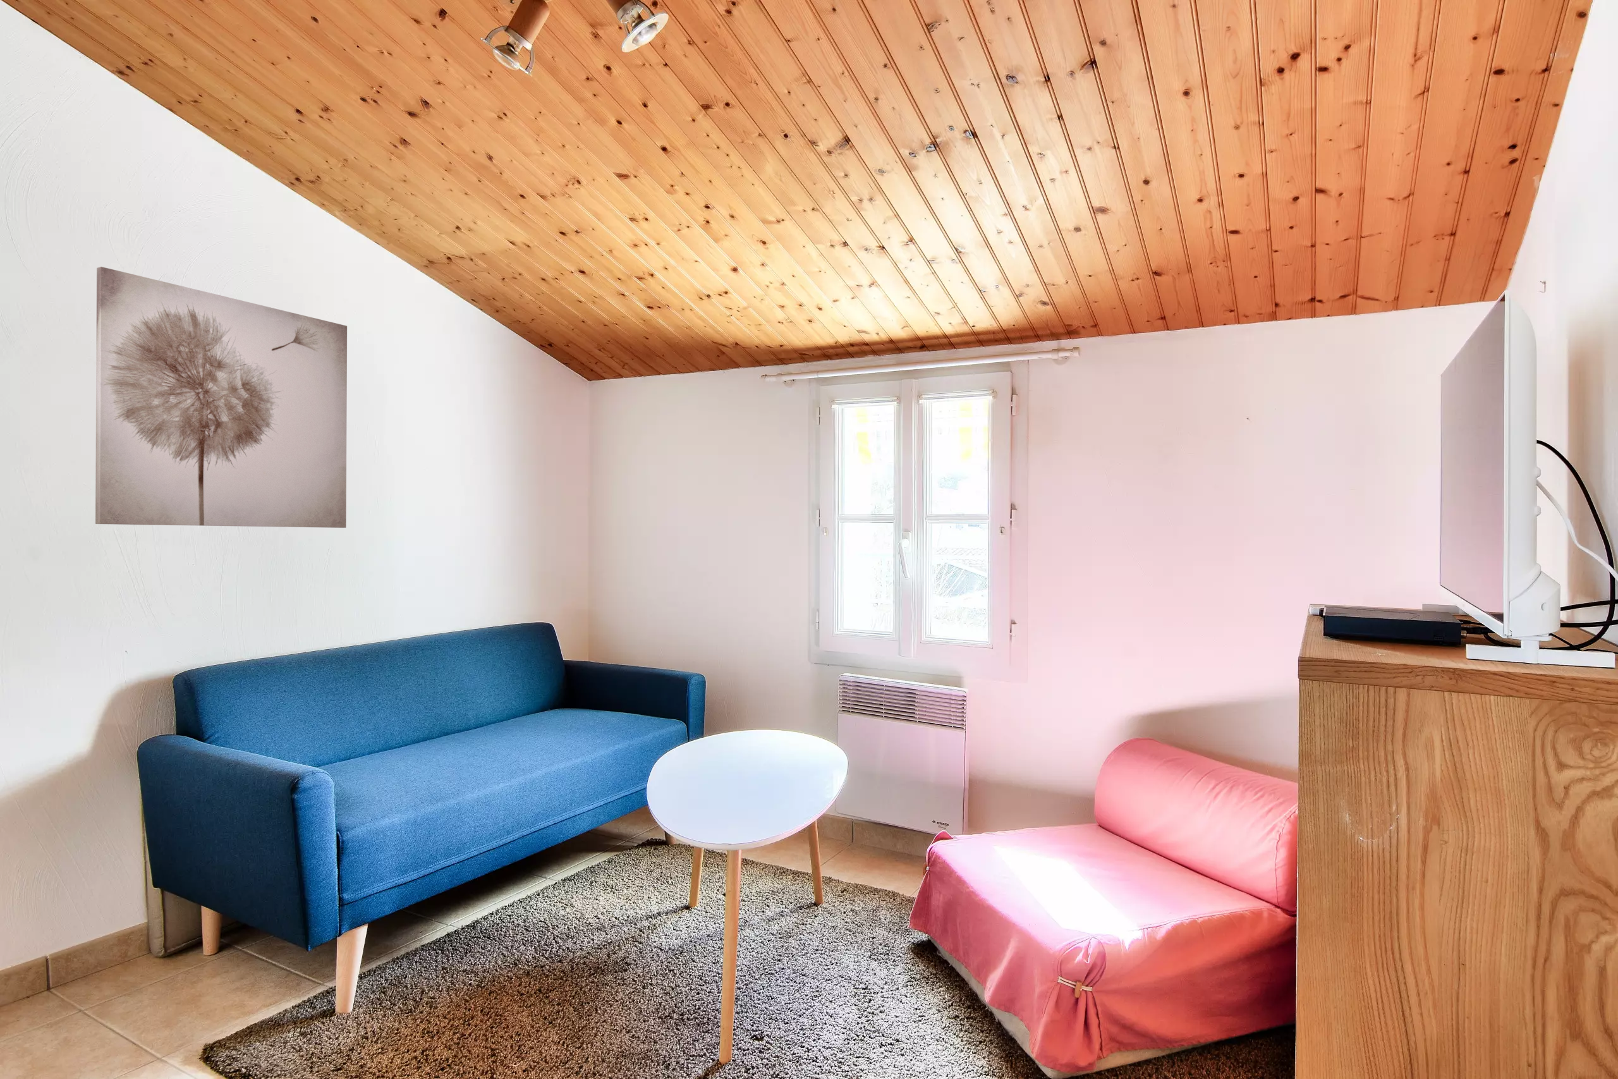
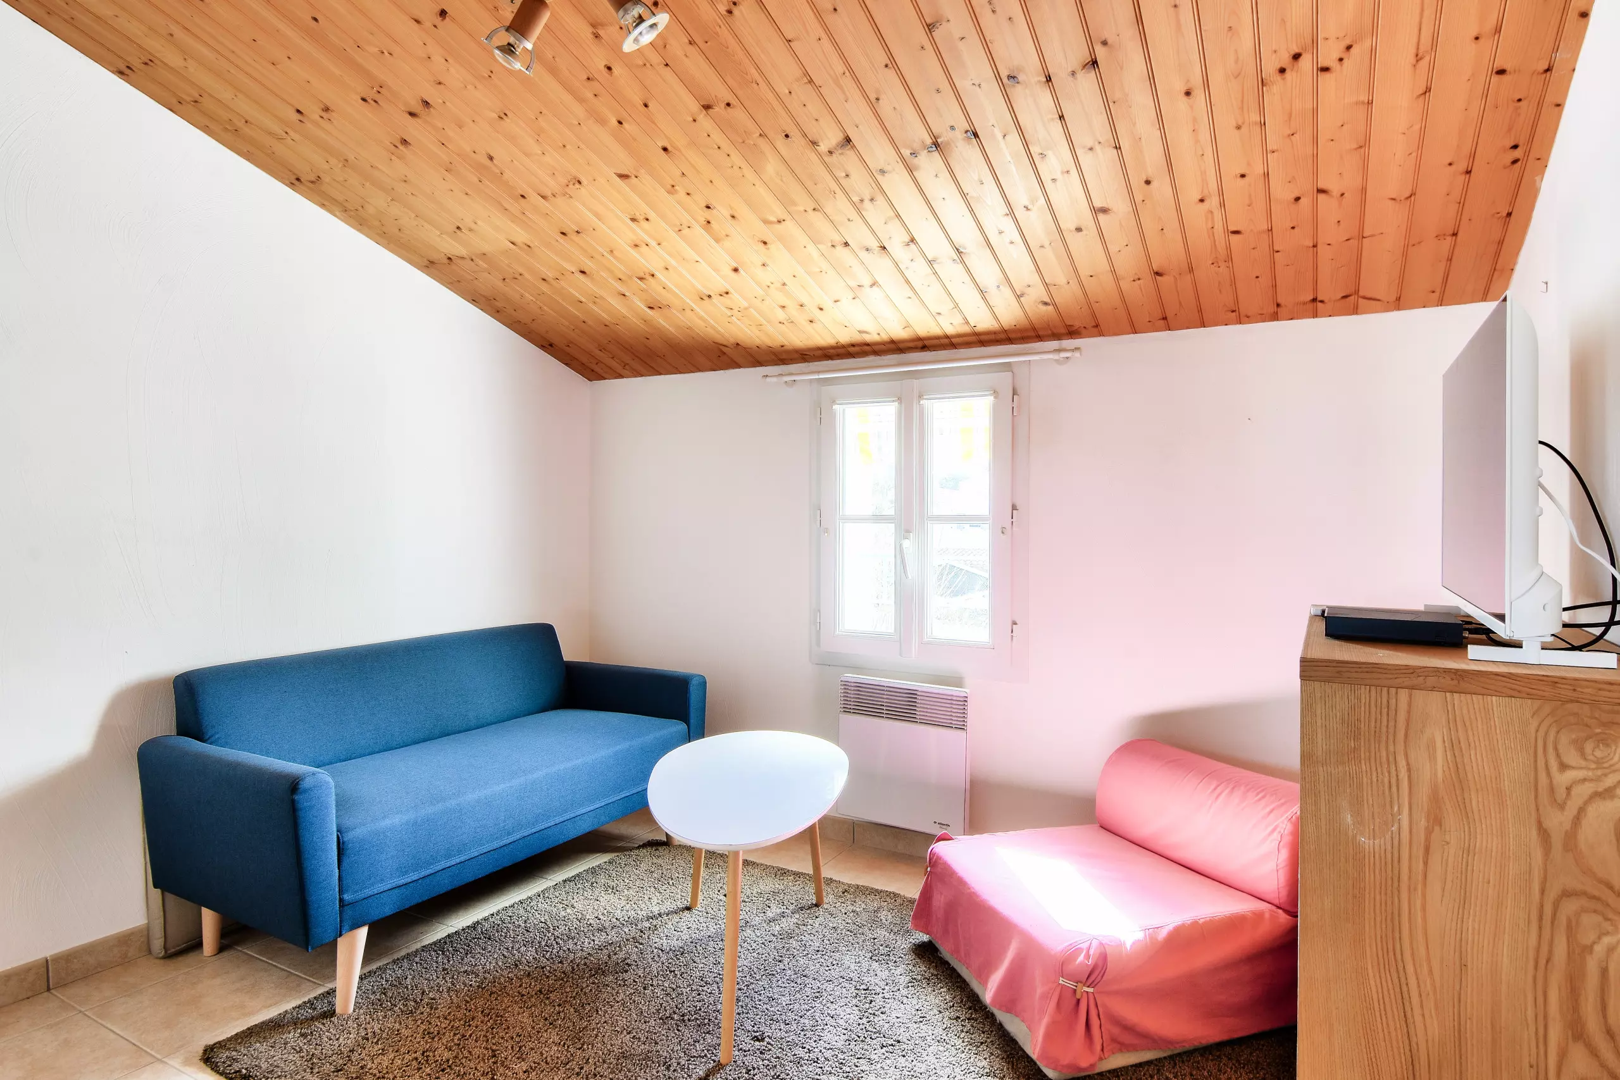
- wall art (236, 413)
